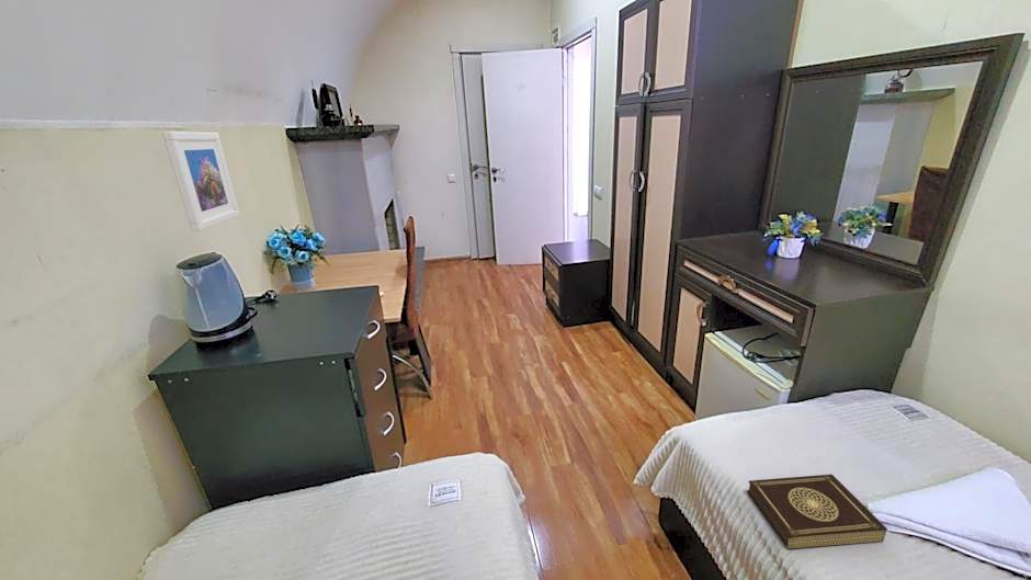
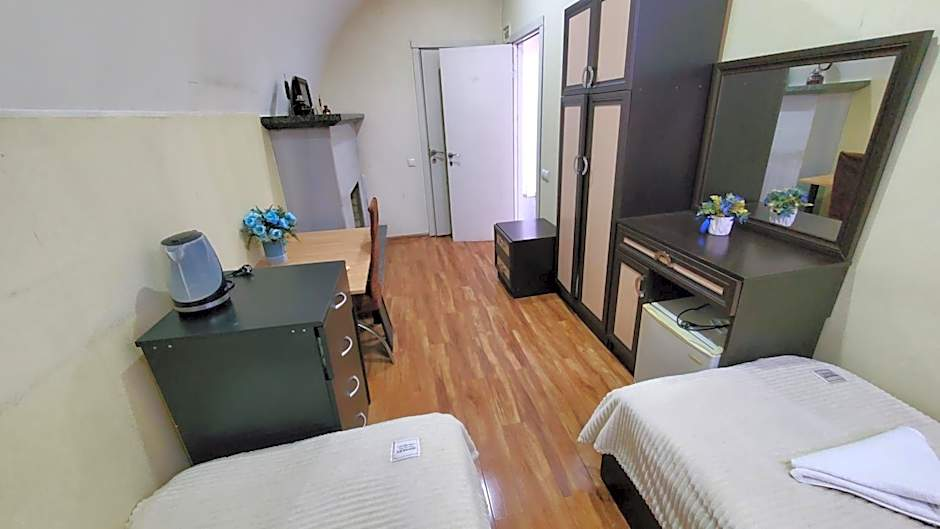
- book (812, 509)
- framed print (205, 179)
